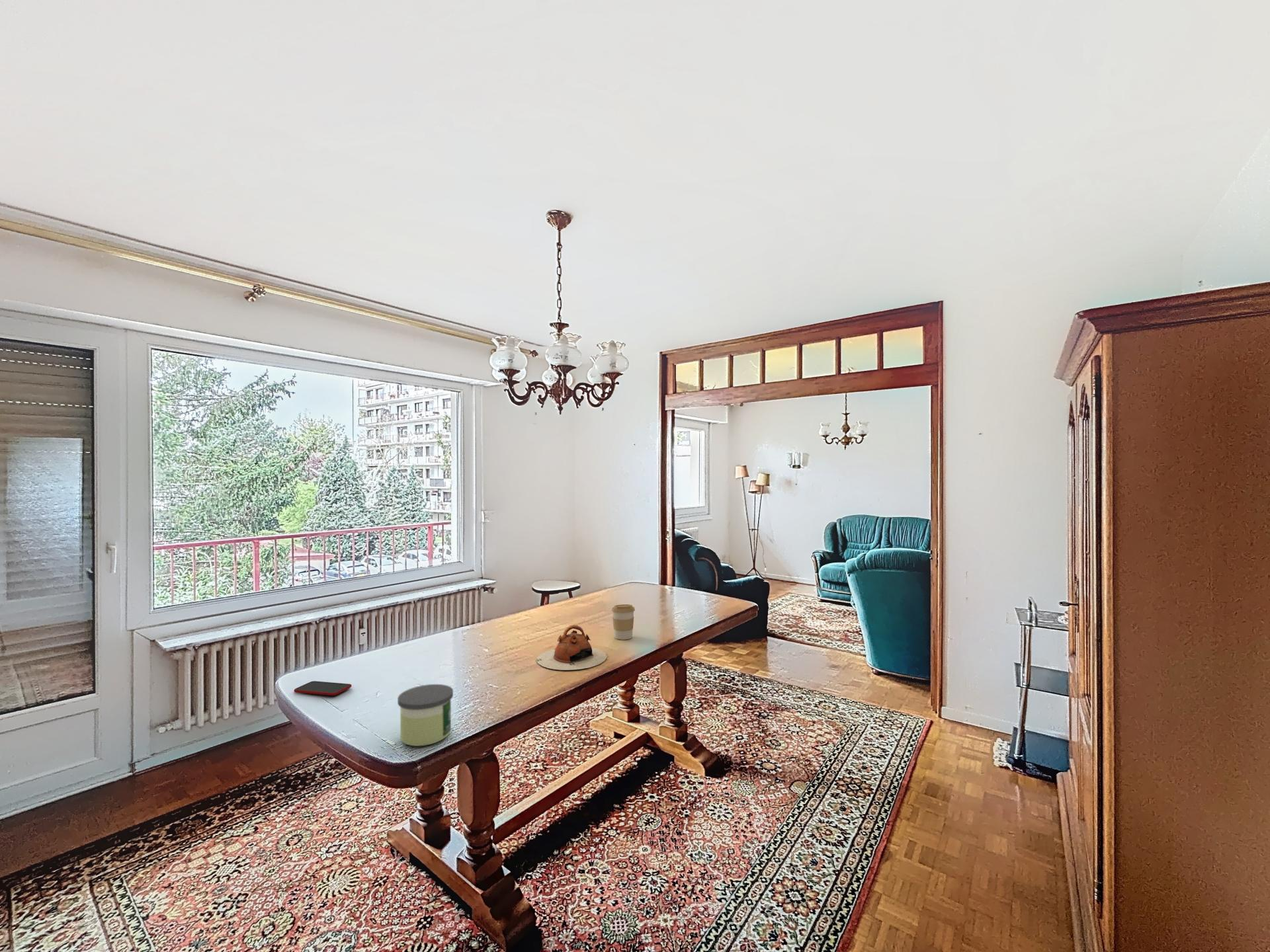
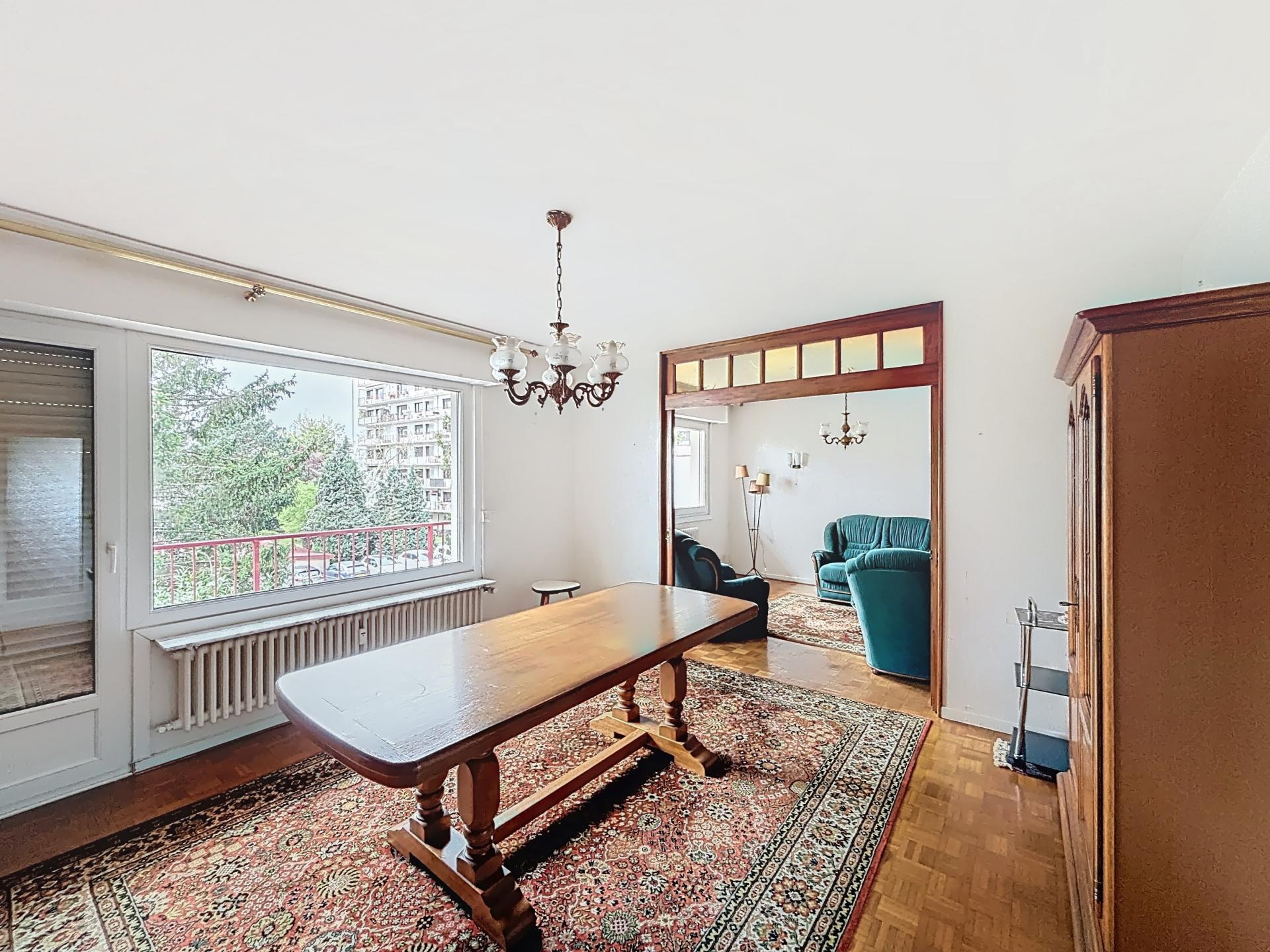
- coffee cup (623, 620)
- candle (426, 715)
- smartphone (323, 688)
- teapot (572, 642)
